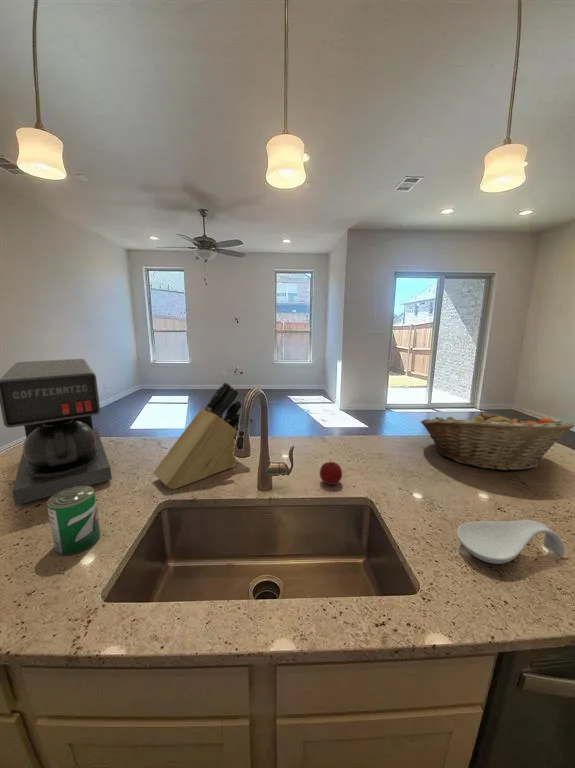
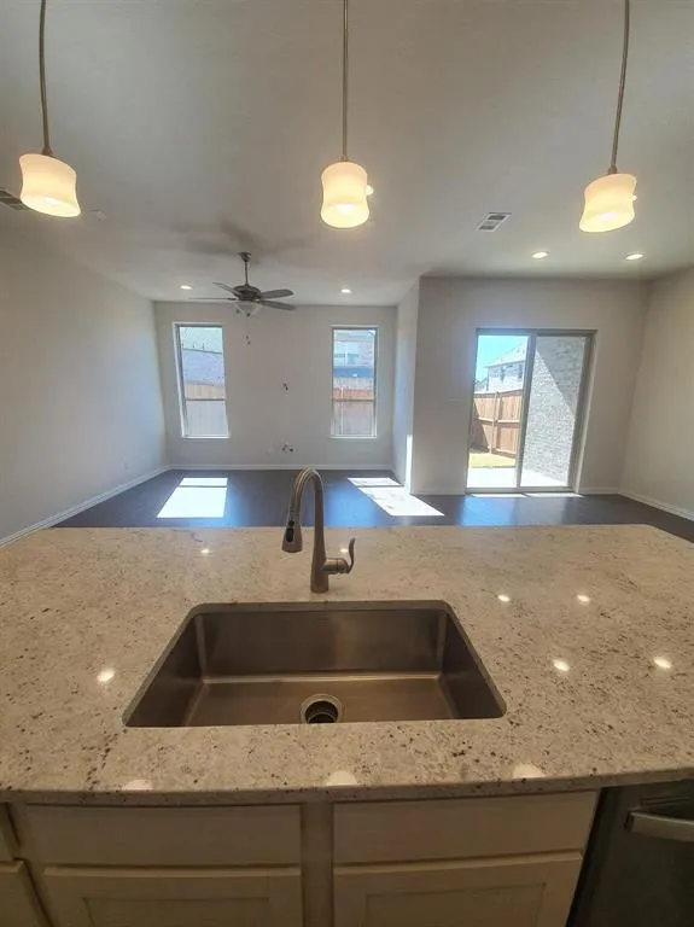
- knife block (206, 429)
- coffee maker (58, 418)
- apple (331, 471)
- fruit basket (489, 432)
- spoon rest (510, 538)
- can (75, 518)
